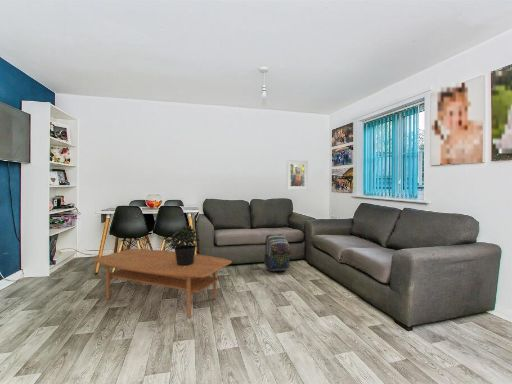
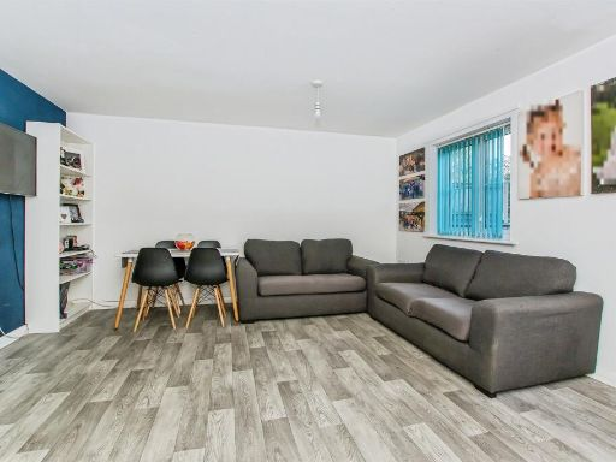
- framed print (297, 175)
- backpack (276, 252)
- coffee table (161, 279)
- potted plant (186, 244)
